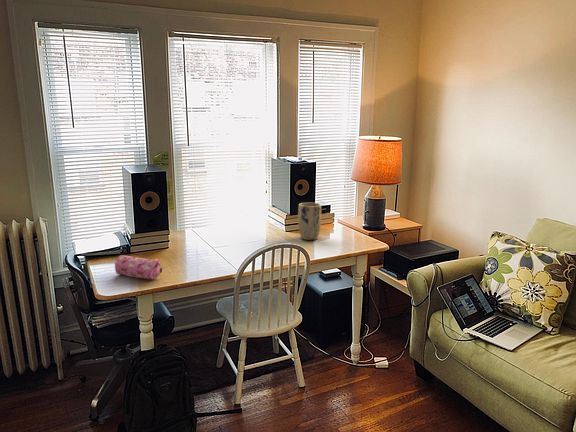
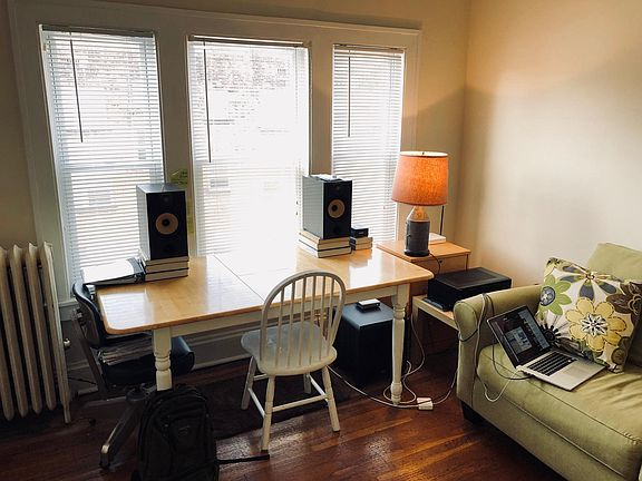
- plant pot (309, 221)
- pencil case (137, 266)
